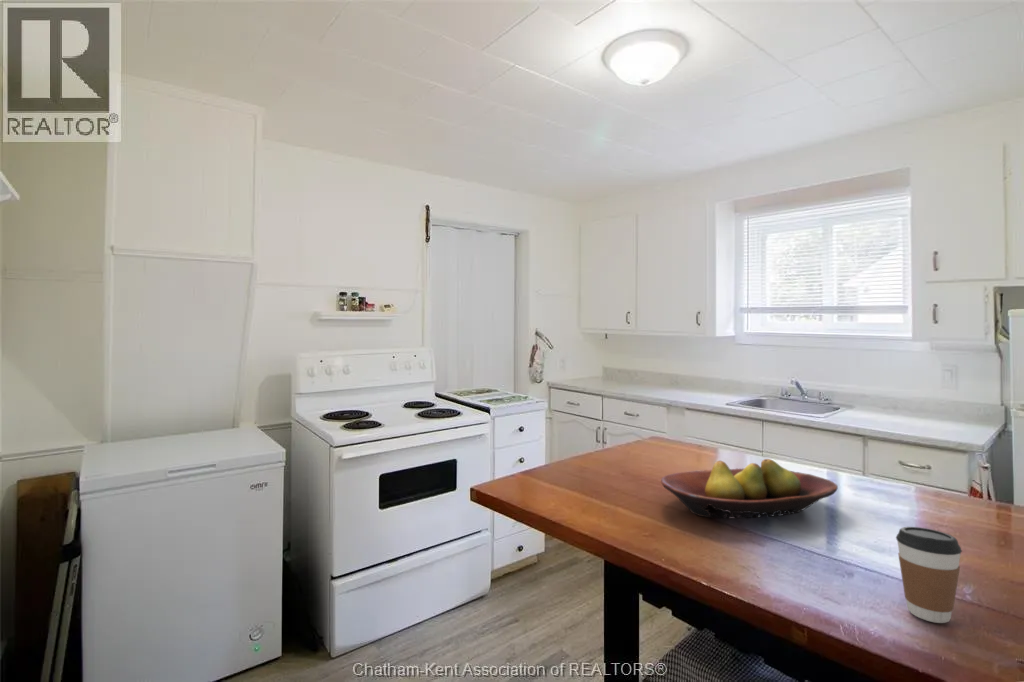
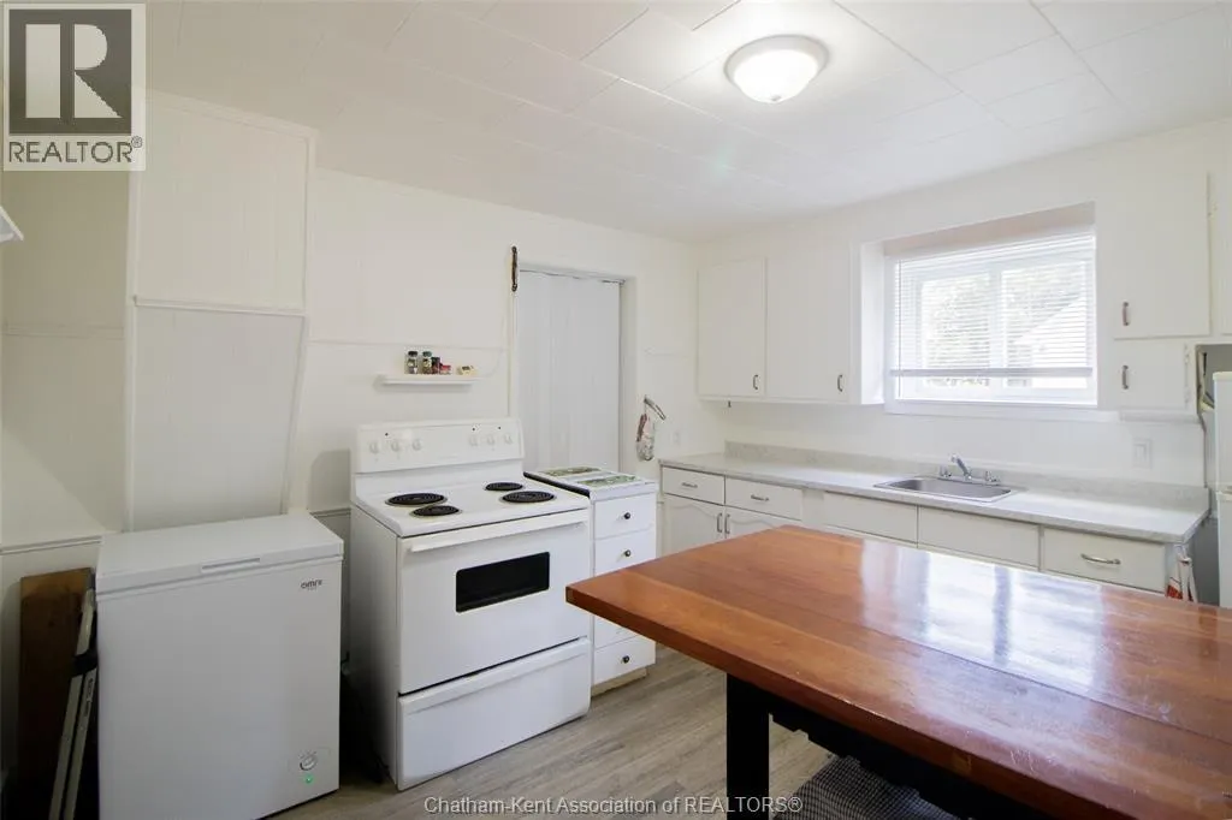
- coffee cup (928, 573)
- fruit bowl (746, 484)
